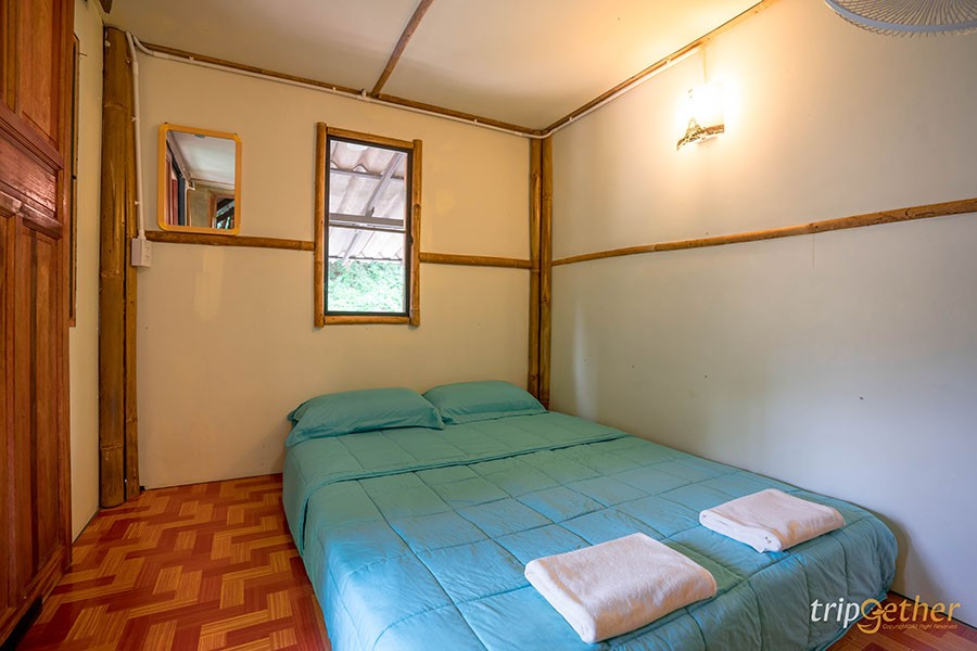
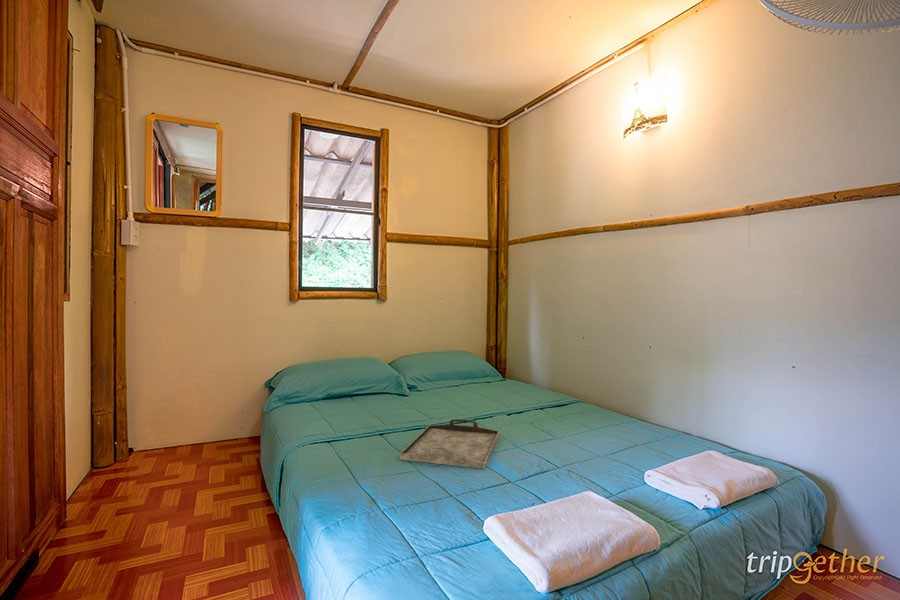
+ serving tray (453, 439)
